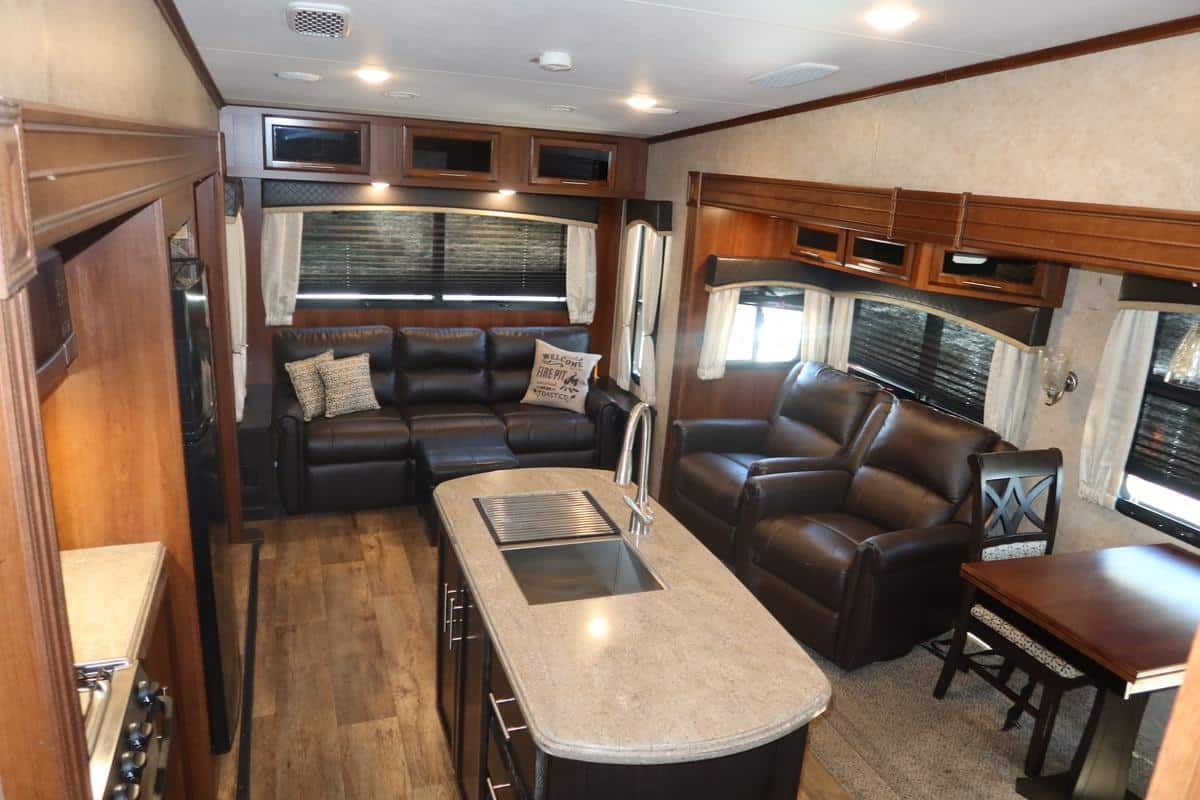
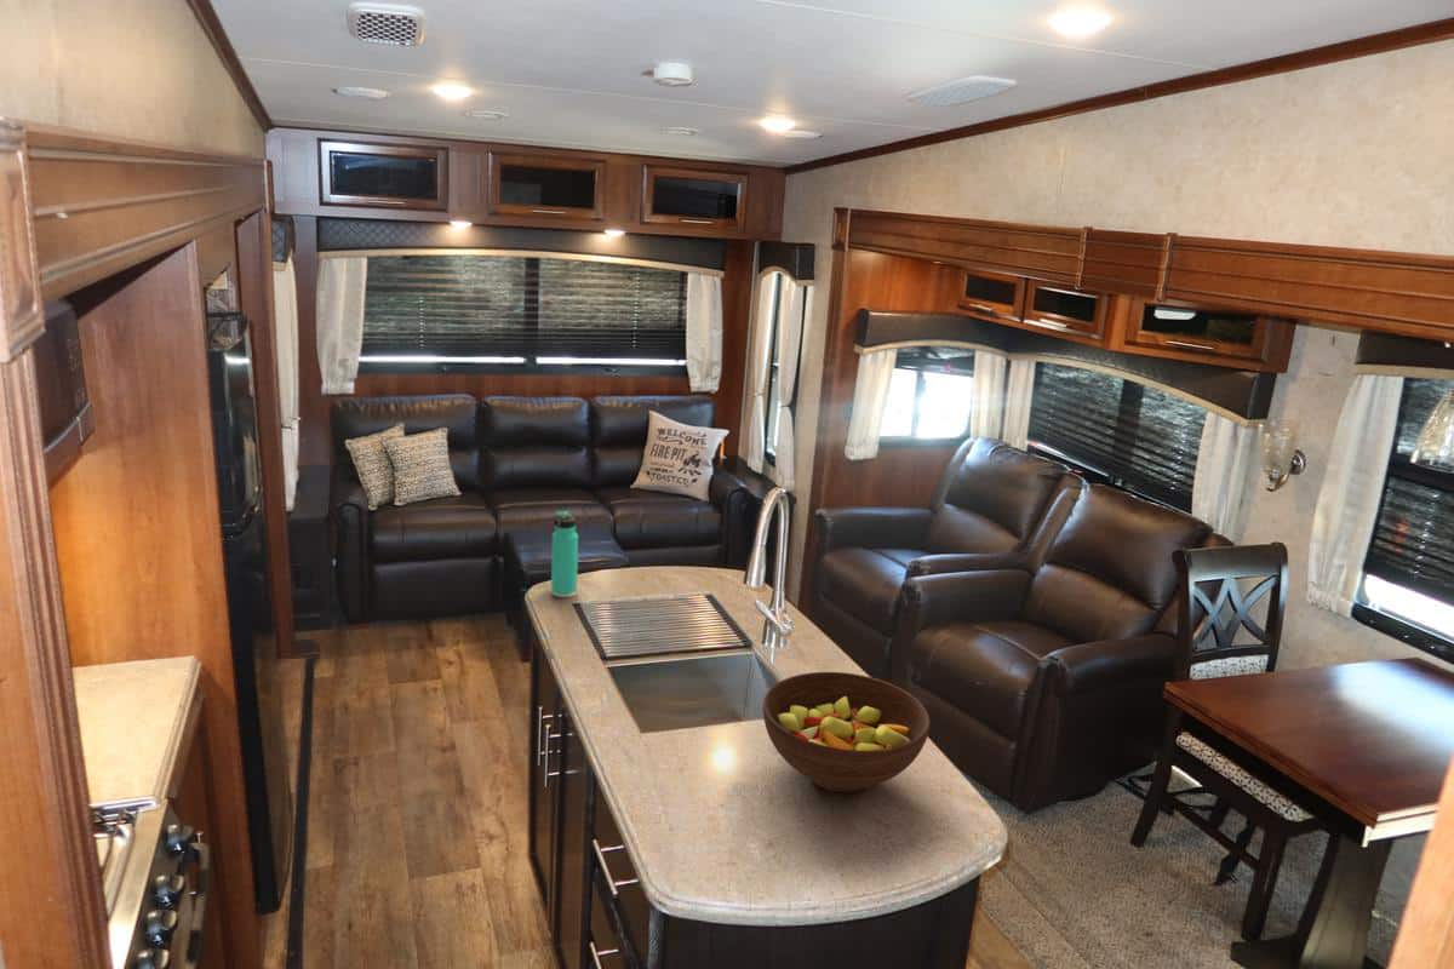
+ fruit bowl (842, 742)
+ thermos bottle (565, 552)
